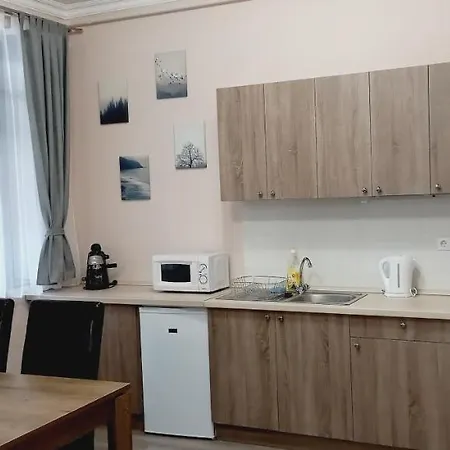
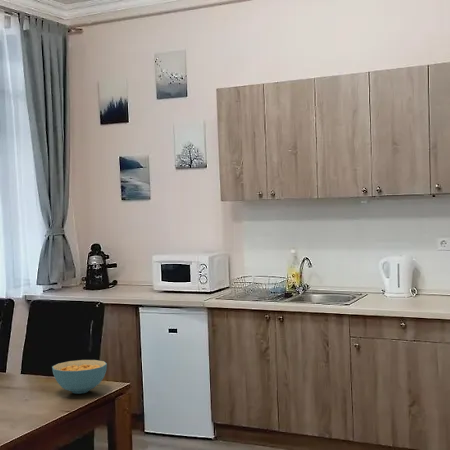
+ cereal bowl (80, 378)
